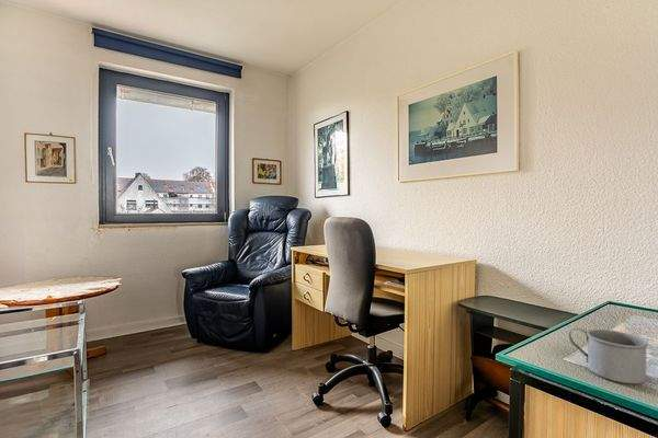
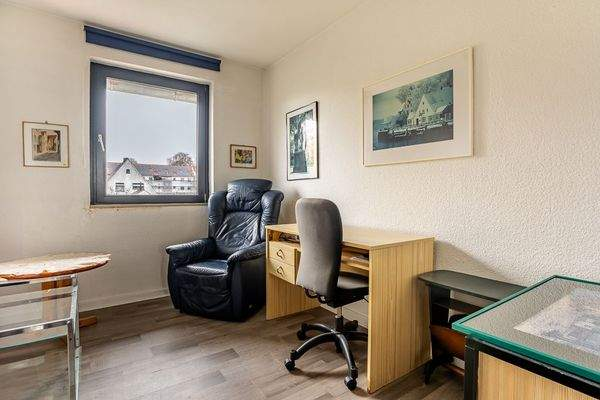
- mug (610, 353)
